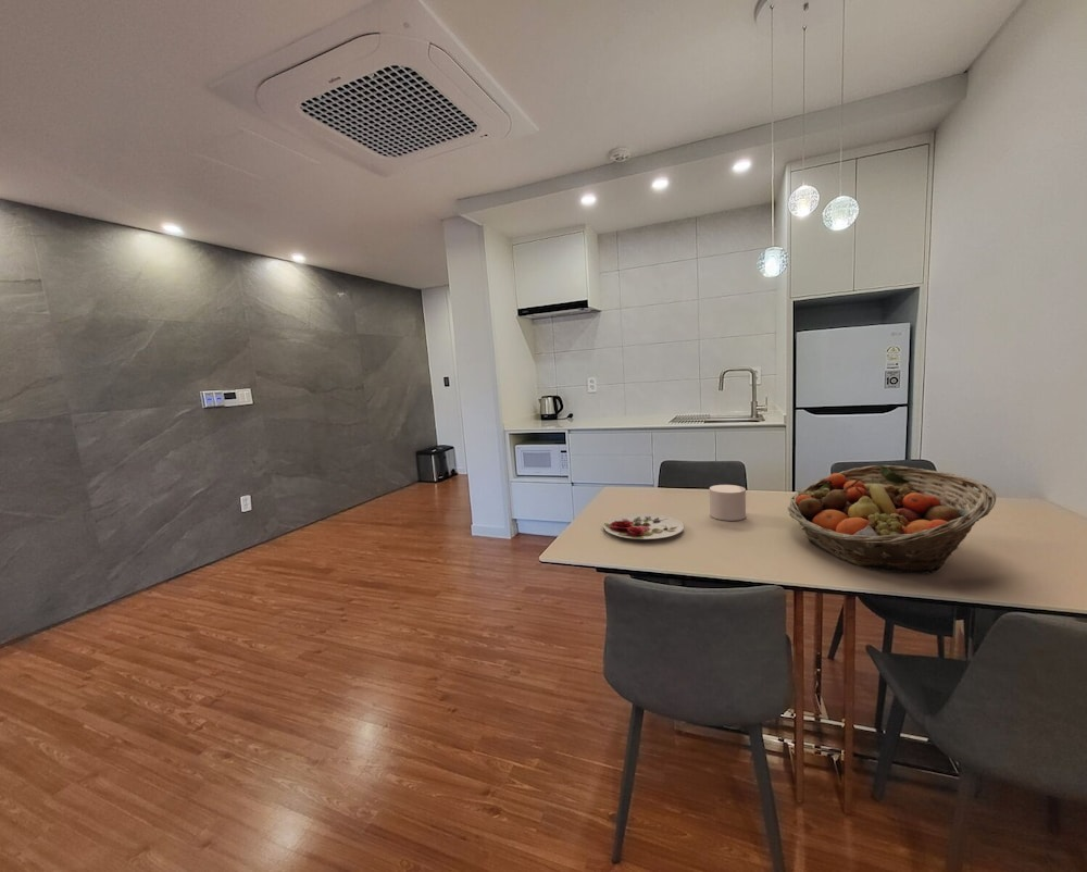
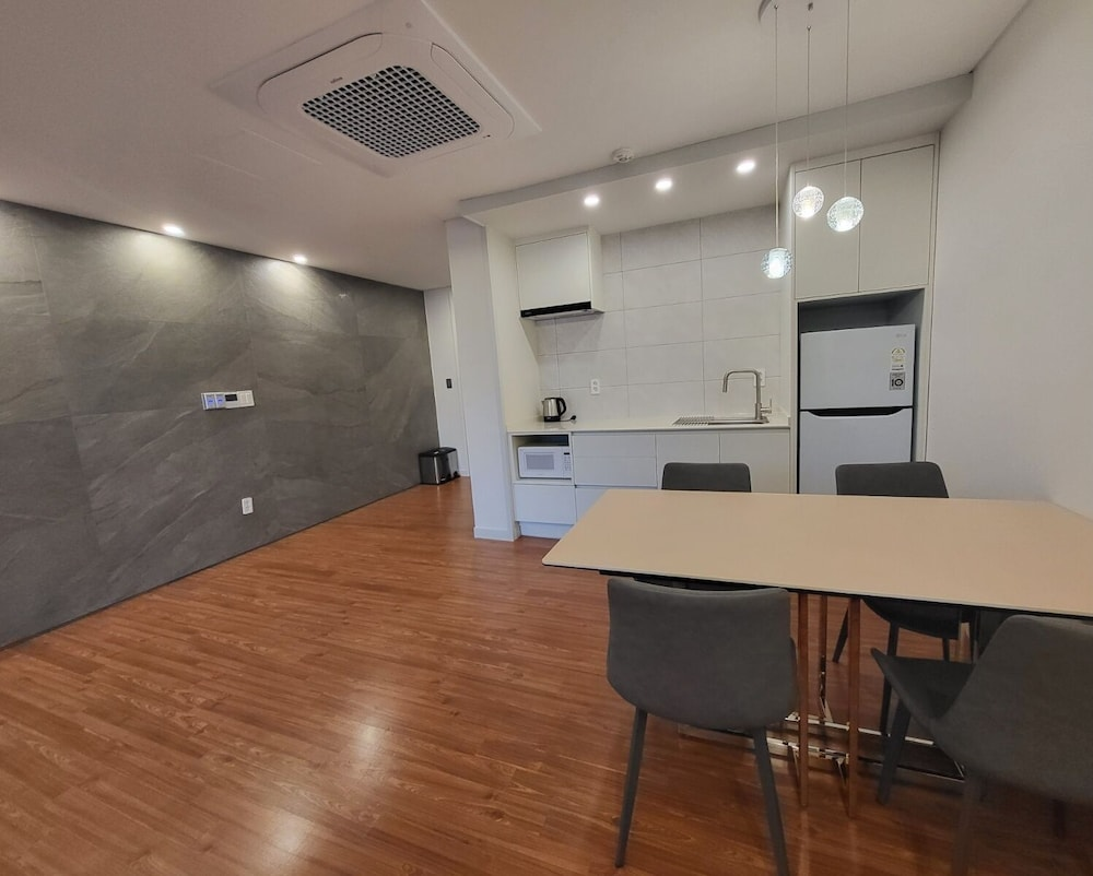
- fruit basket (877, 512)
- mug (727, 501)
- plate (642, 524)
